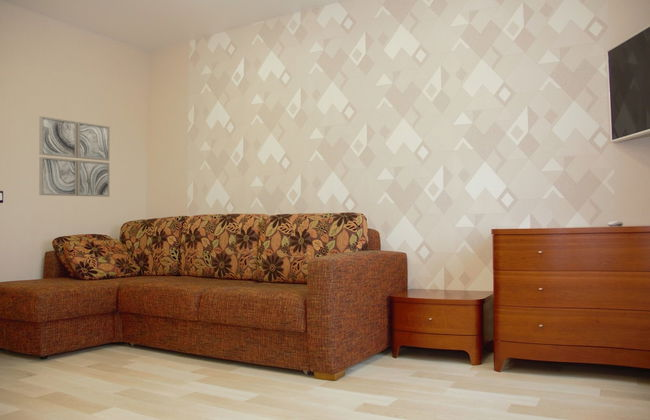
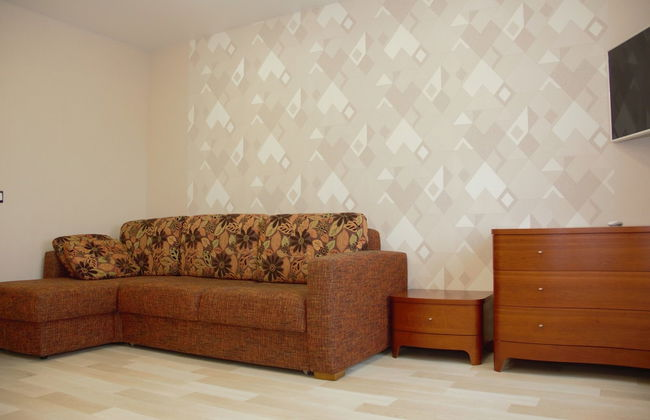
- wall art (76, 157)
